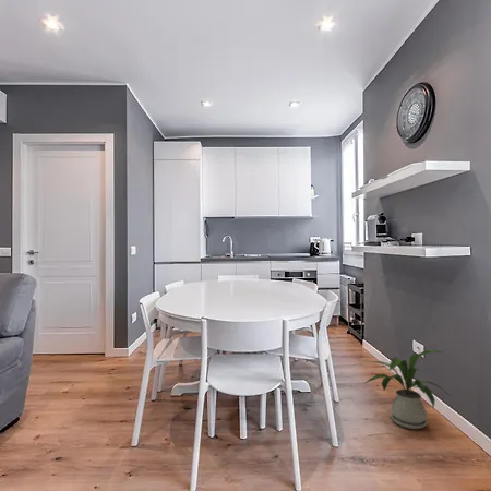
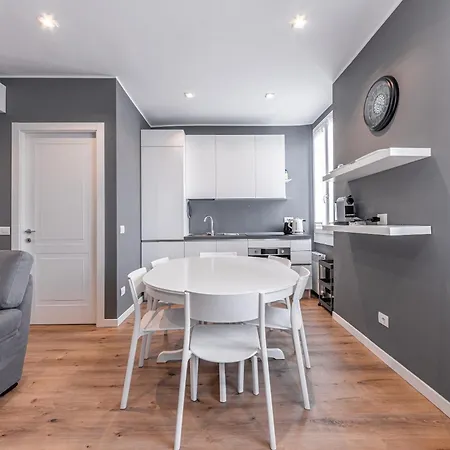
- house plant (403, 381)
